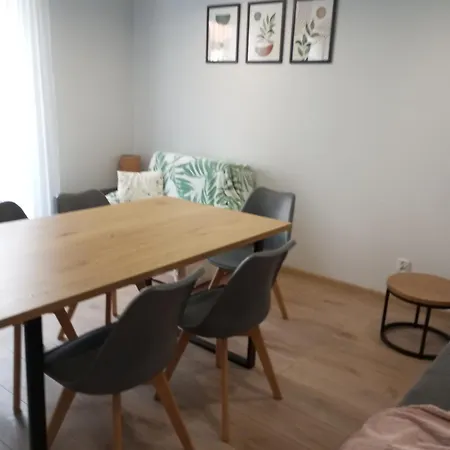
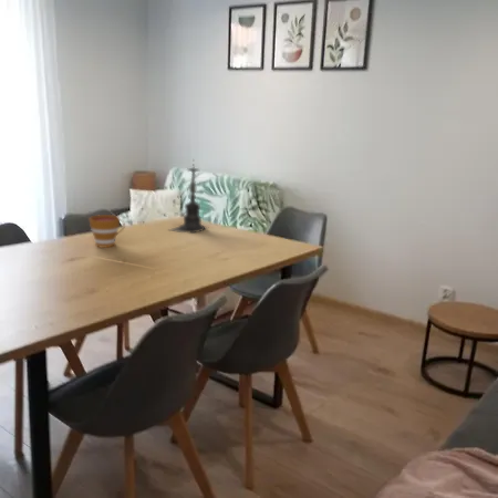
+ candle holder (191, 194)
+ cup (107, 231)
